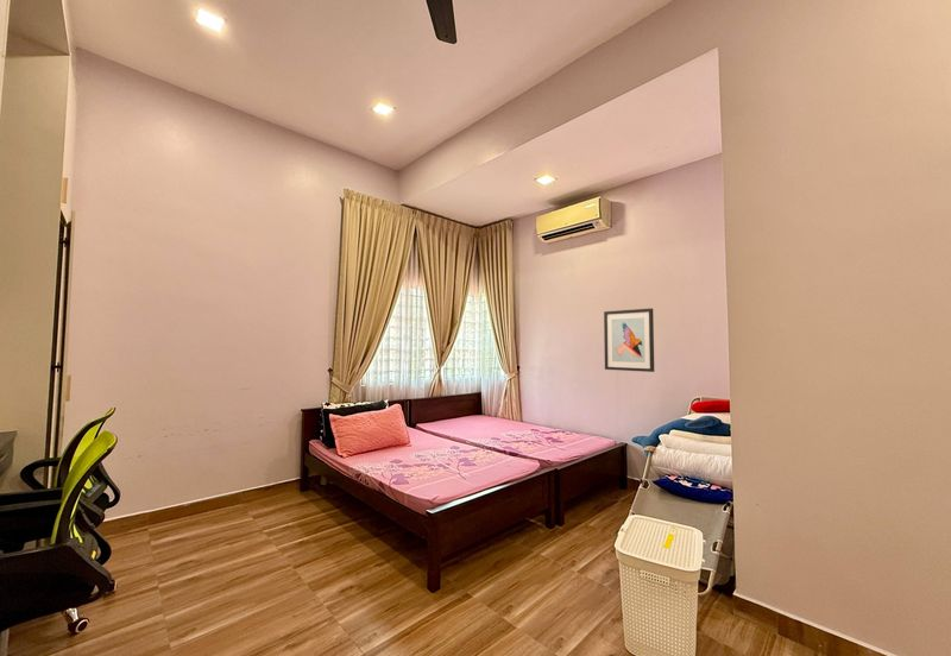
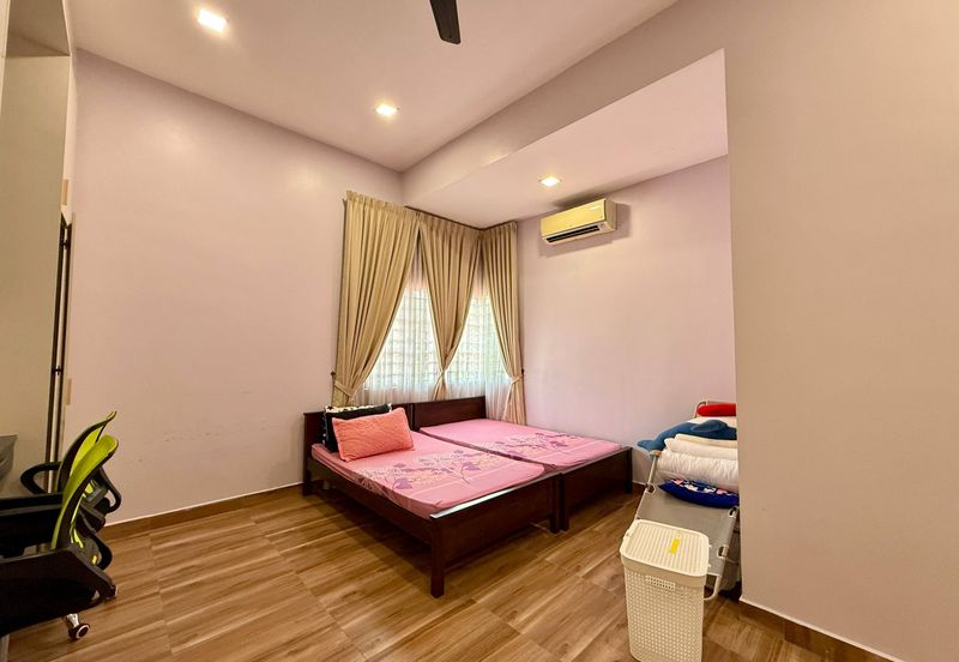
- wall art (628, 340)
